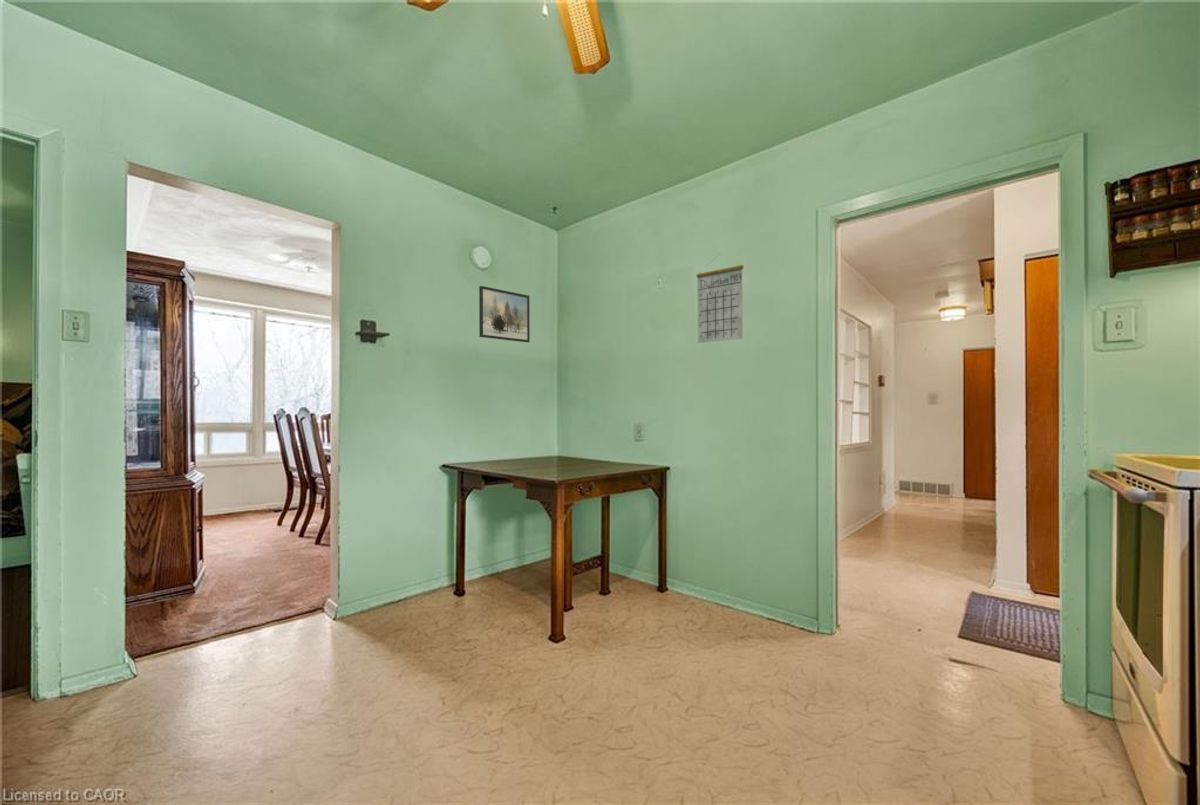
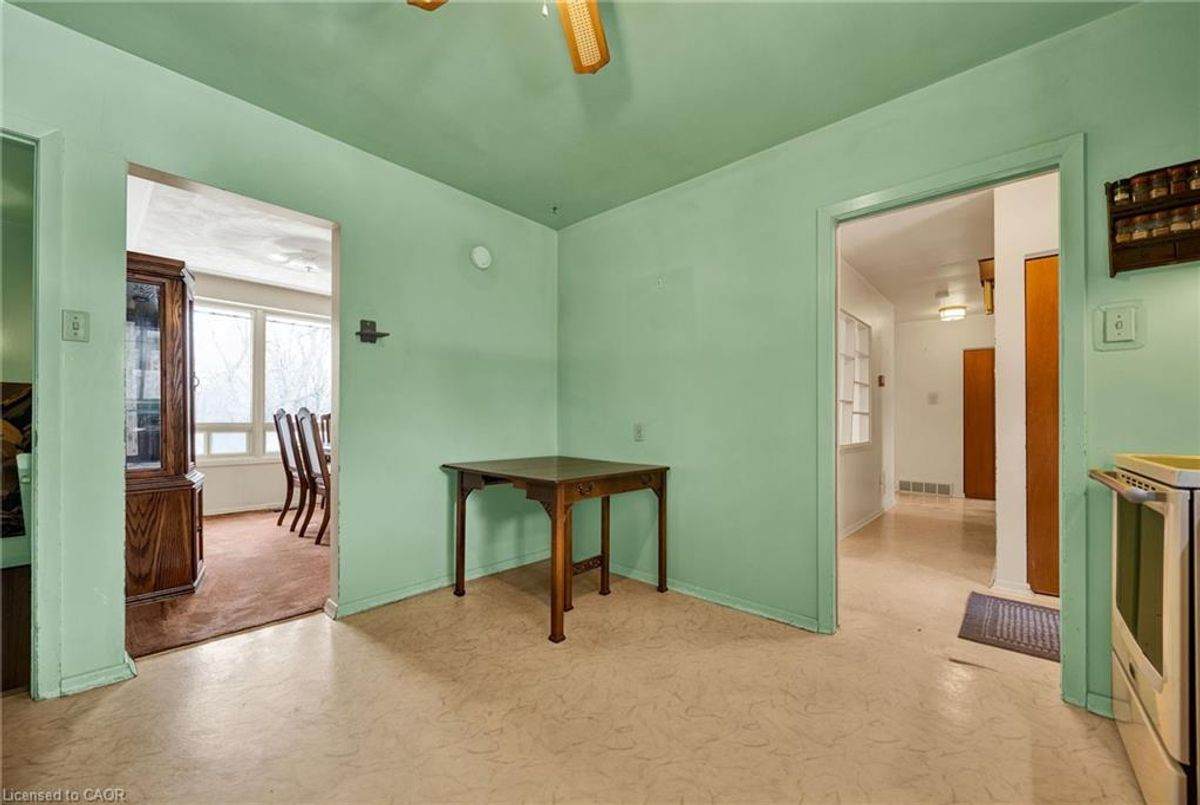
- calendar (719, 296)
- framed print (505, 315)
